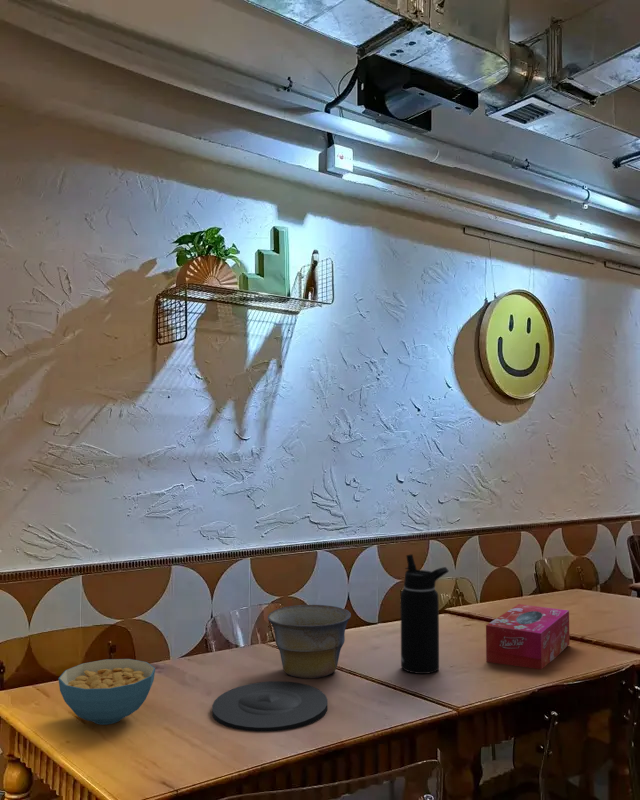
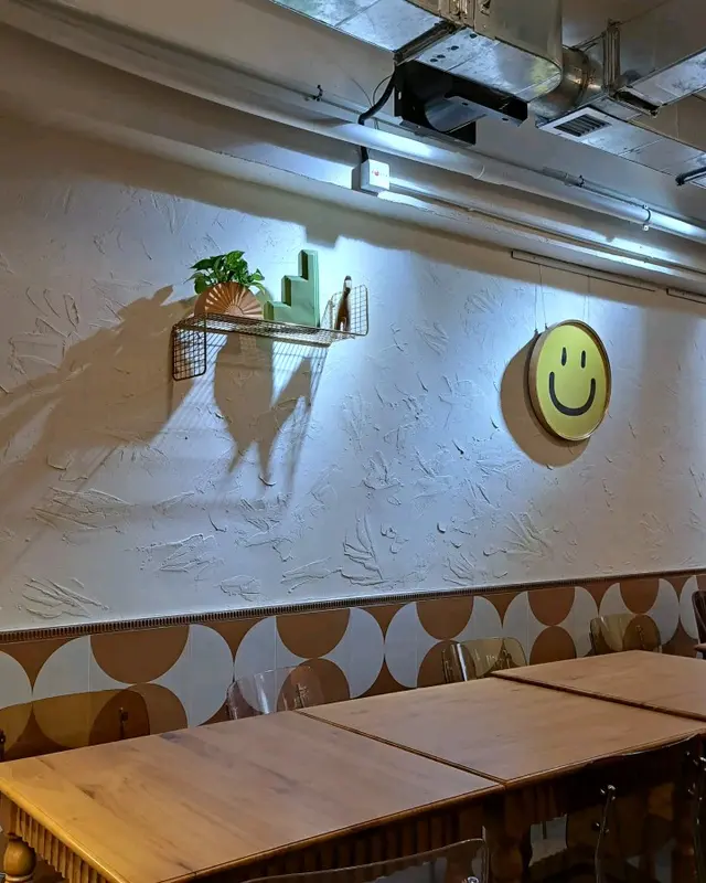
- tissue box (529, 635)
- cereal bowl (107, 696)
- bowl (309, 642)
- water bottle (424, 612)
- plate (270, 701)
